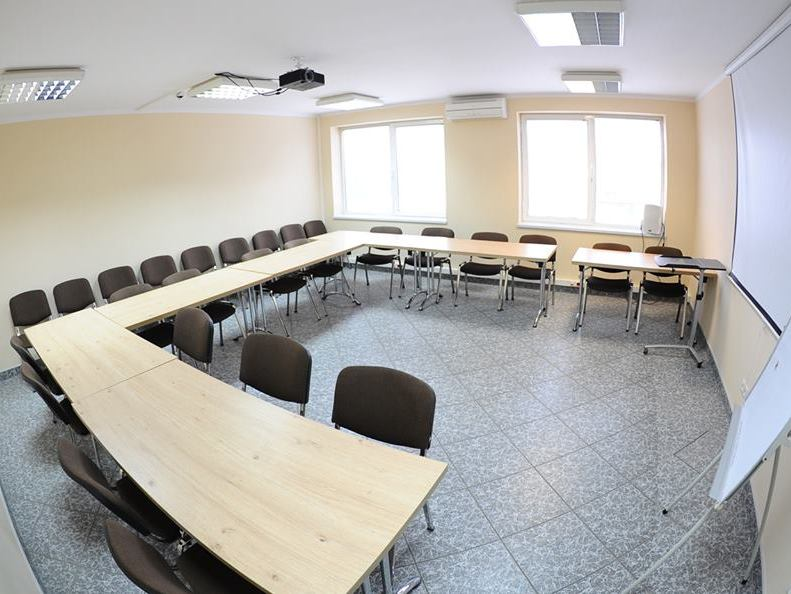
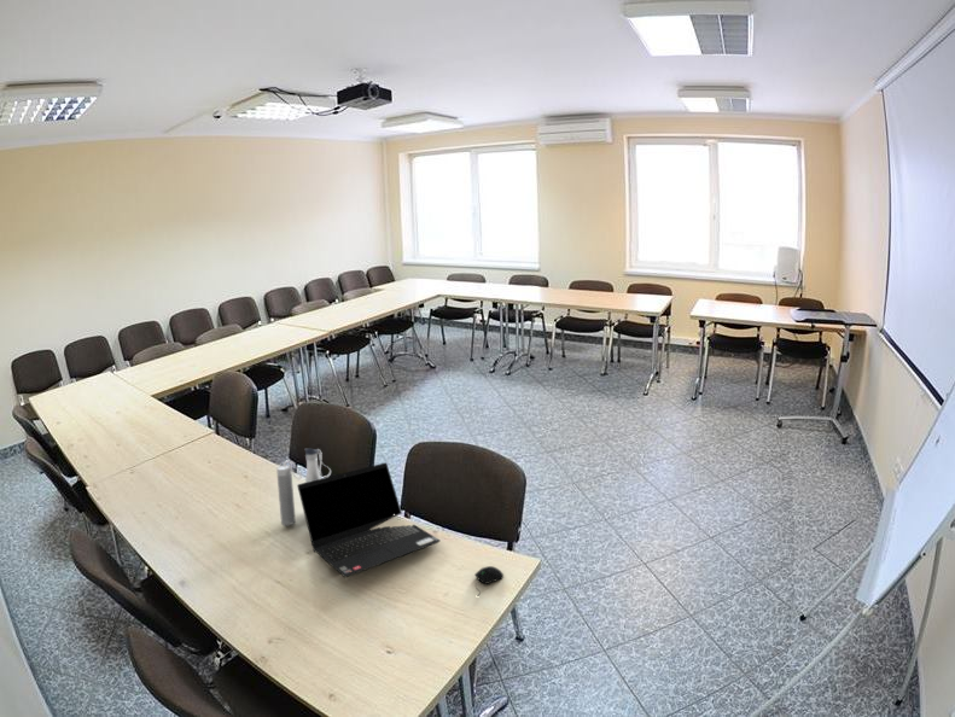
+ computer mouse (485, 577)
+ laptop computer (367, 514)
+ water bottle (305, 482)
